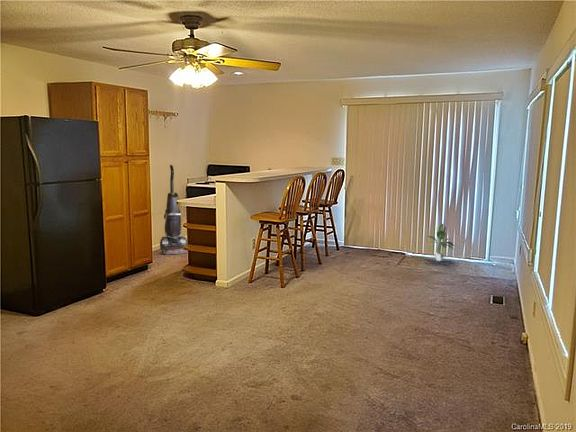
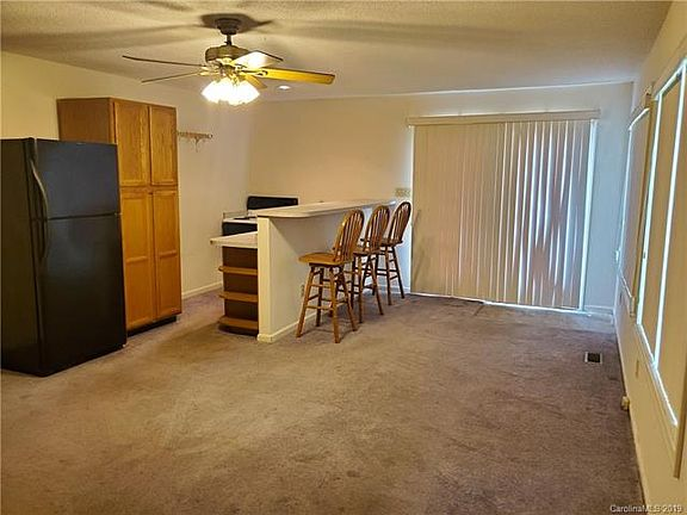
- potted plant (440, 242)
- vacuum cleaner (173, 208)
